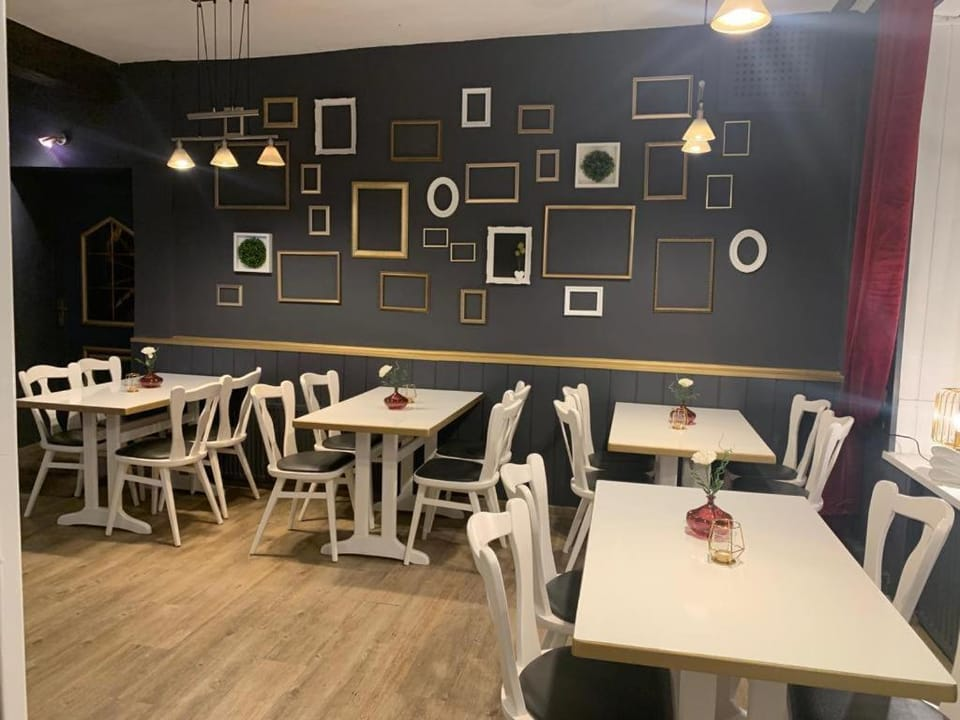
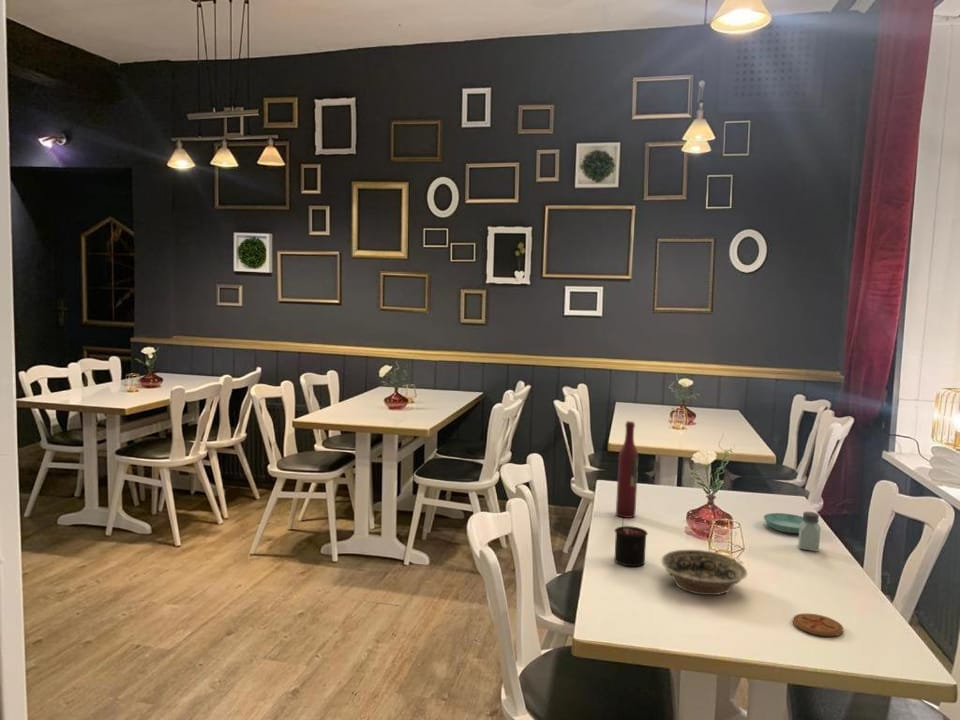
+ candle (630, 538)
+ coaster (817, 624)
+ wine bottle (627, 468)
+ saltshaker (809, 530)
+ bowl (703, 574)
+ saucer (788, 524)
